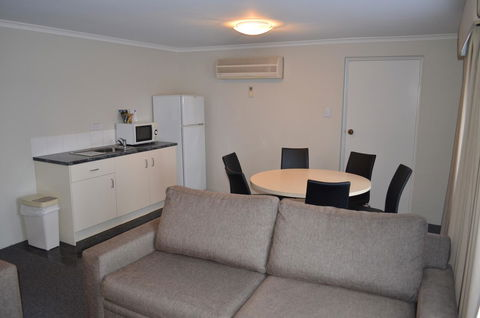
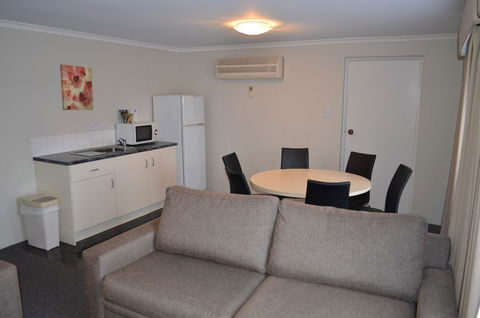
+ wall art (77, 88)
